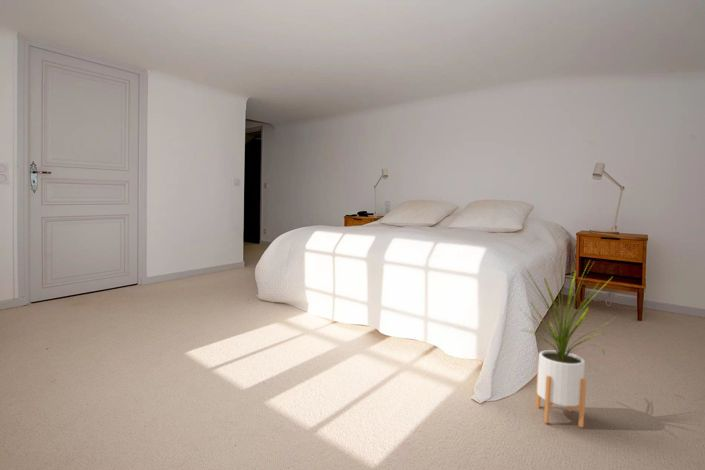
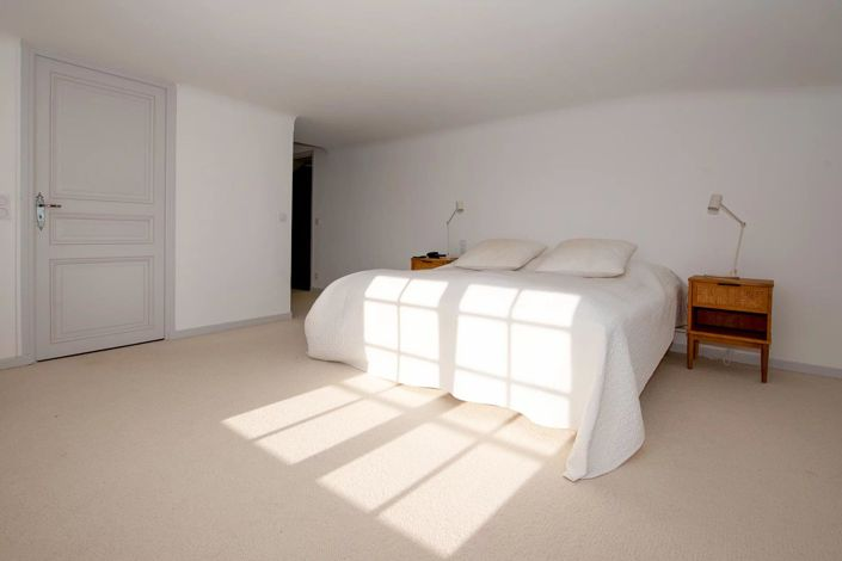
- house plant (561, 337)
